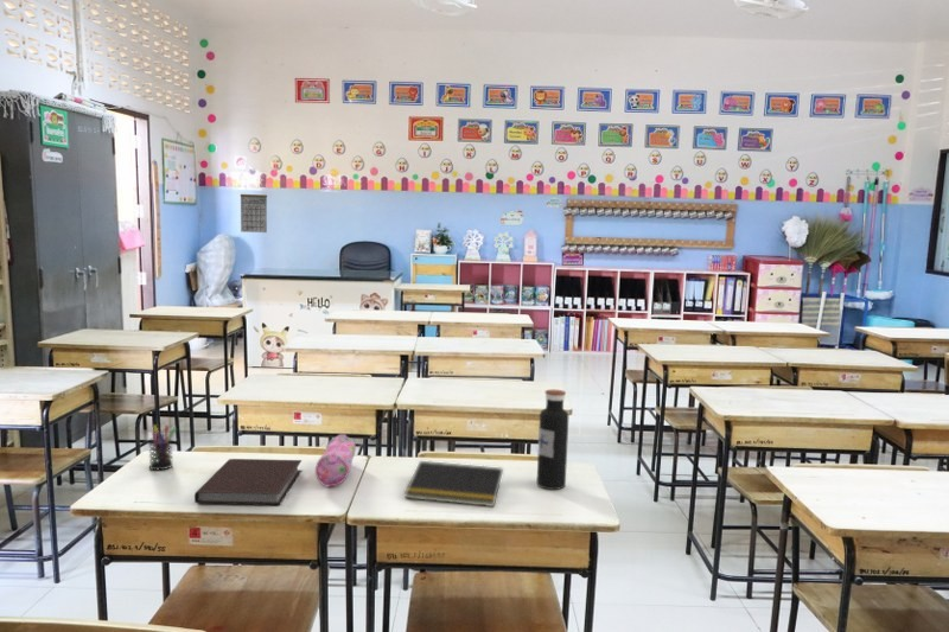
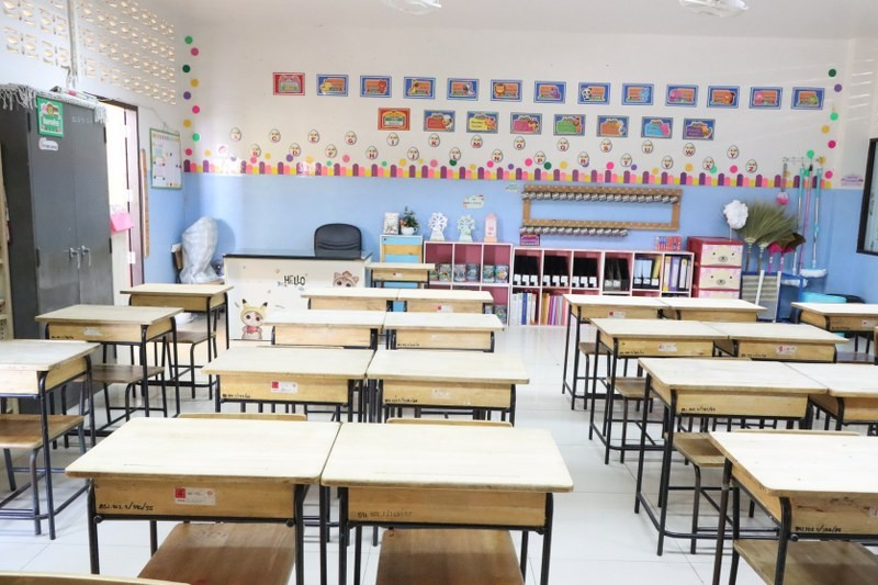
- water bottle (553, 438)
- pencil case (336, 459)
- pen holder (164, 445)
- calendar (254, 209)
- notebook (251, 480)
- notepad (454, 481)
